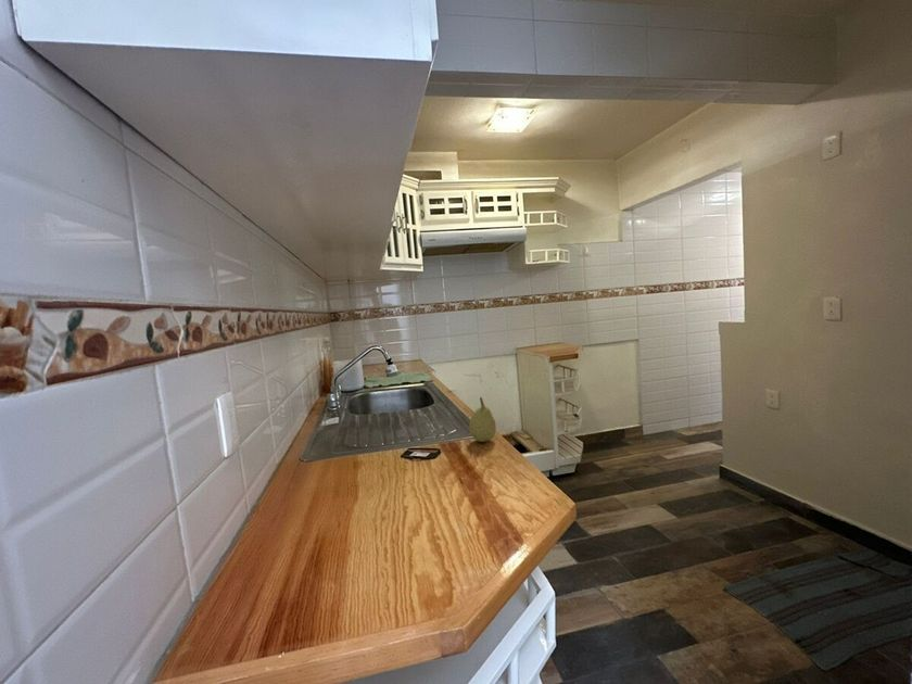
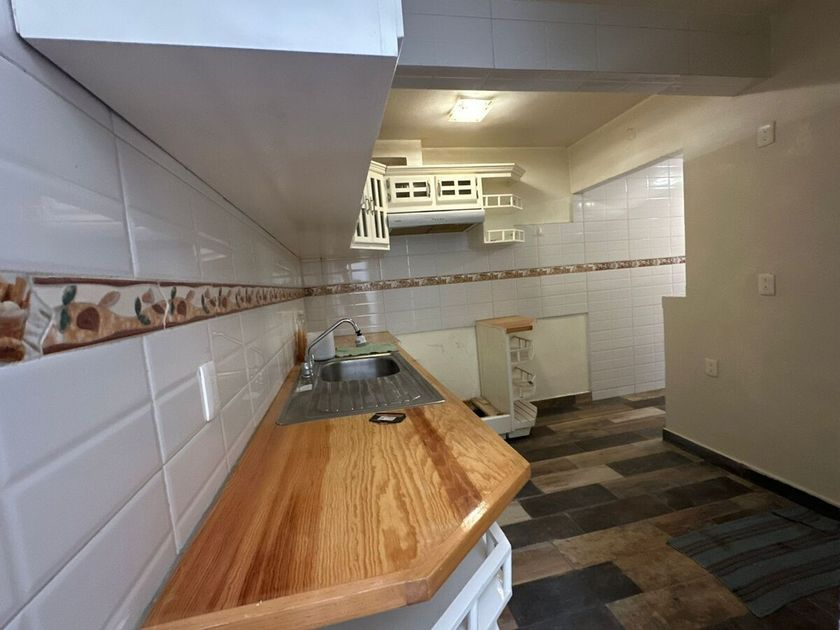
- fruit (482, 418)
